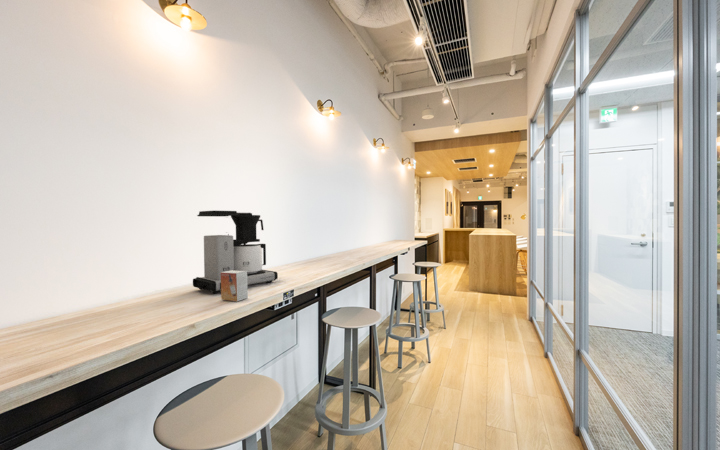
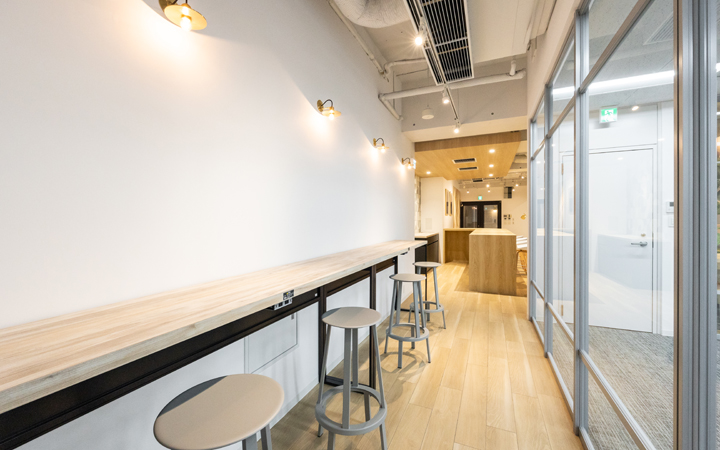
- coffee maker (236, 248)
- small box (234, 285)
